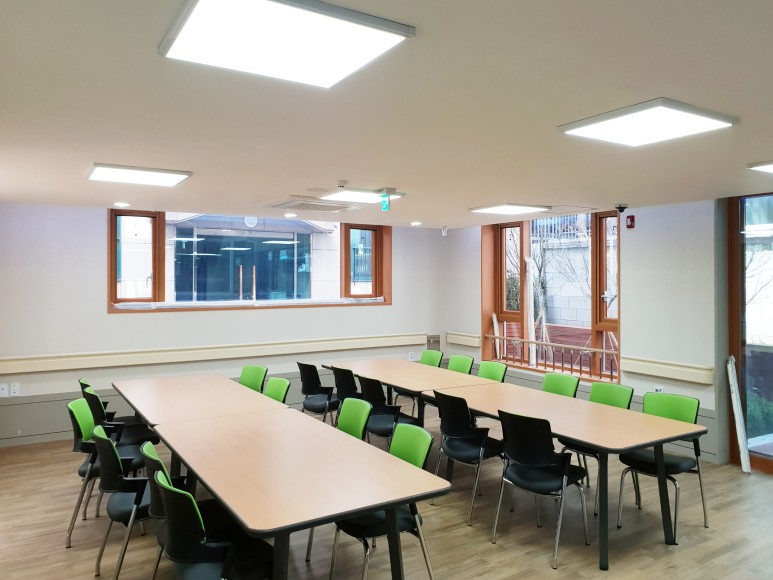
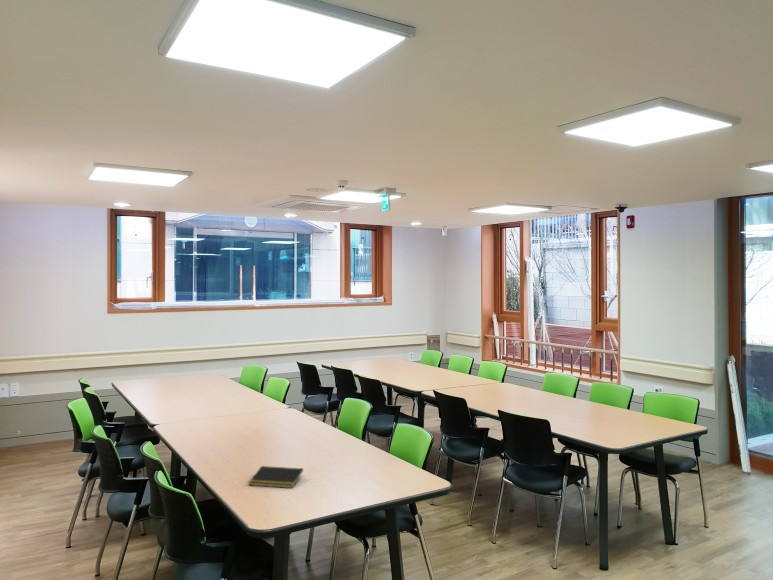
+ notepad (276, 476)
